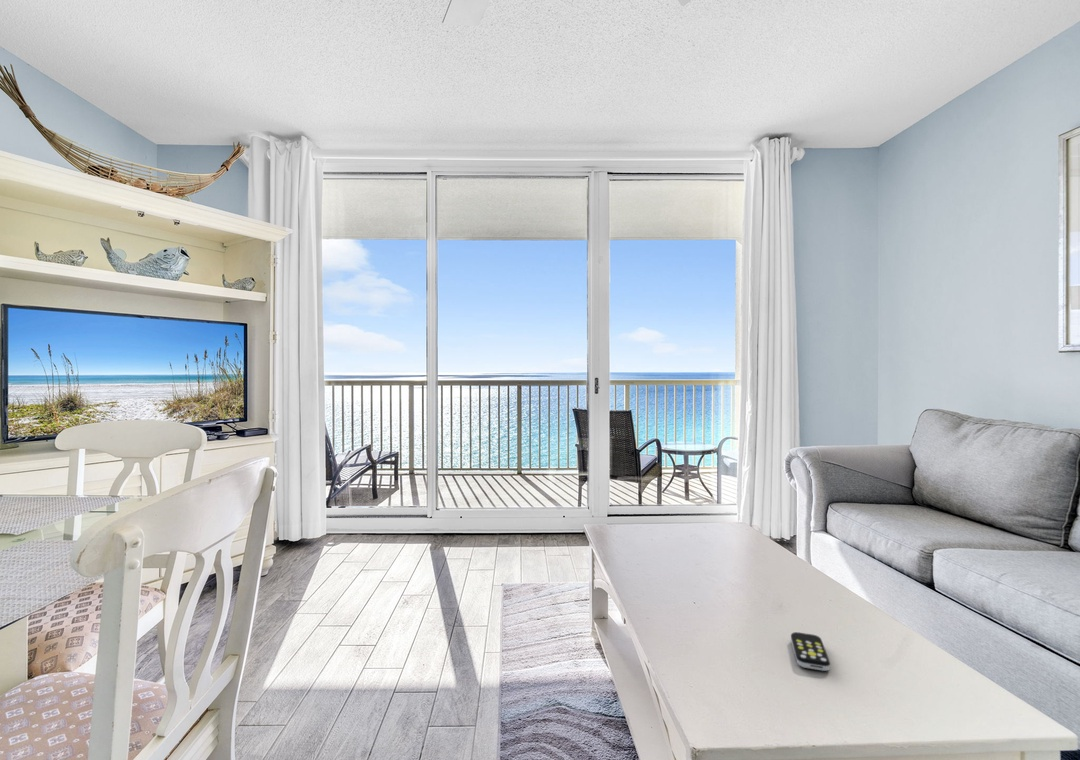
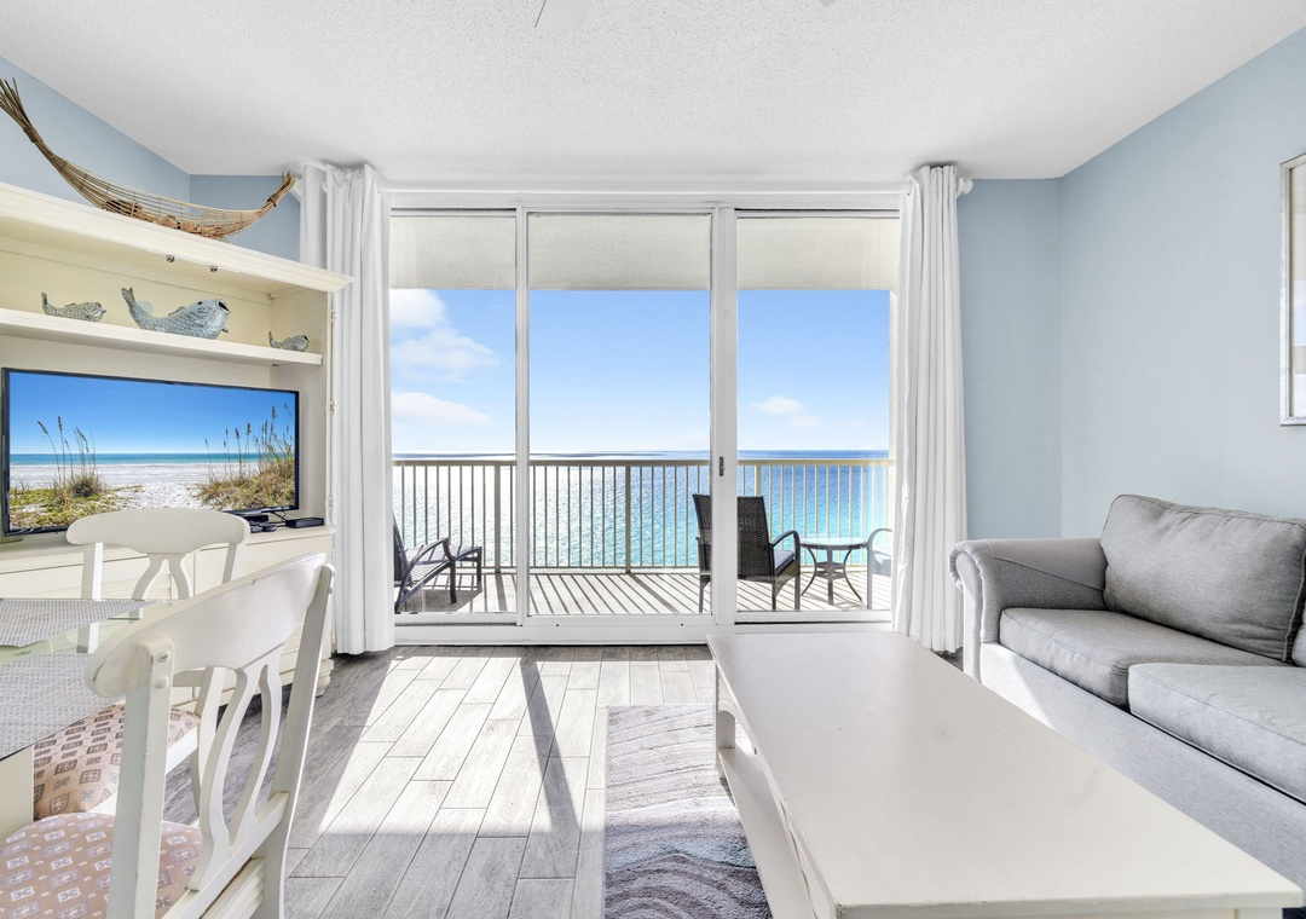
- remote control (809, 650)
